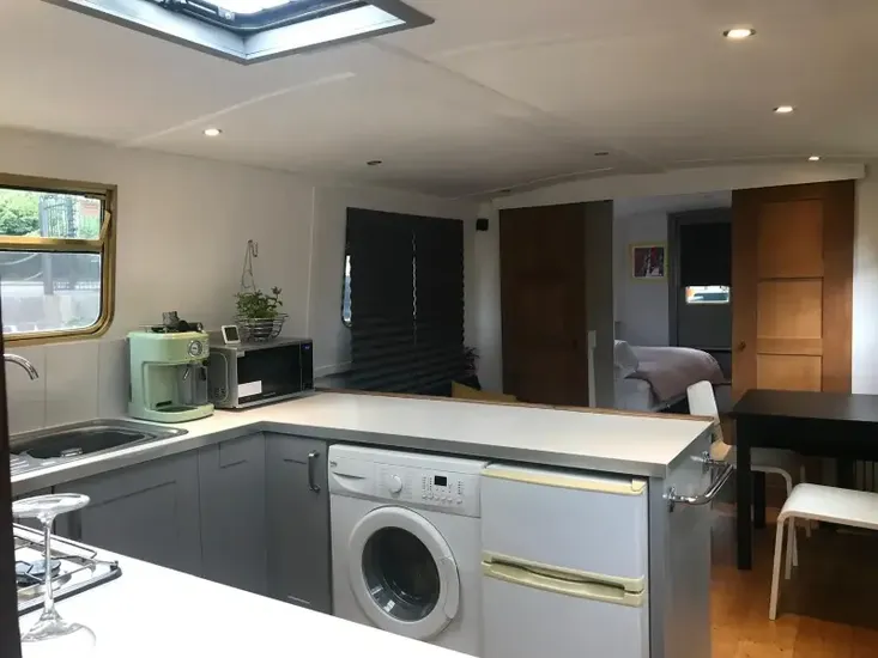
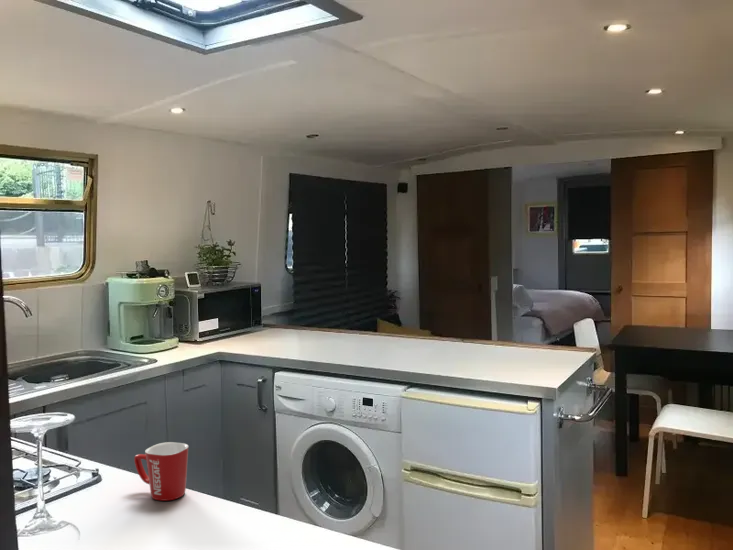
+ mug (159, 470)
